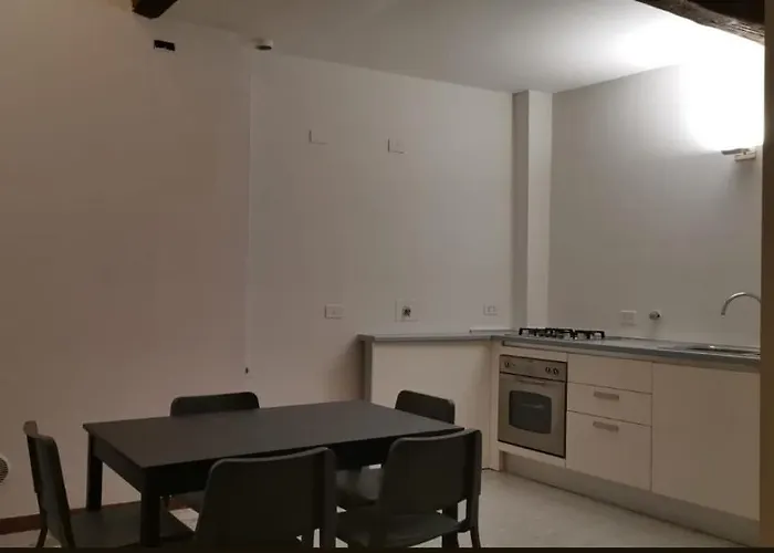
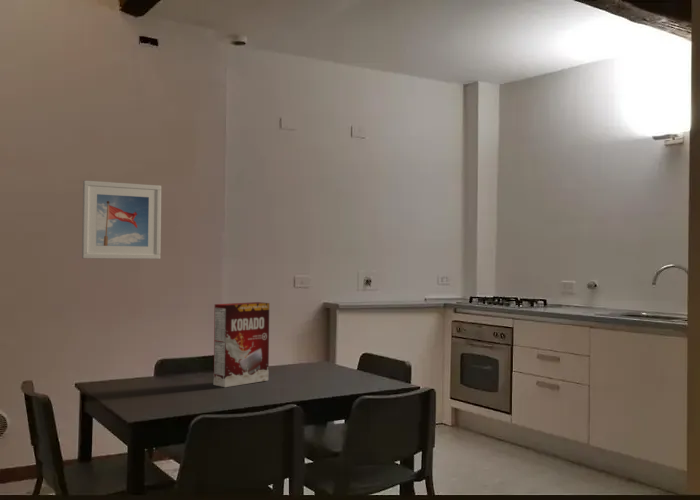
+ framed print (122, 220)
+ cereal box (242, 343)
